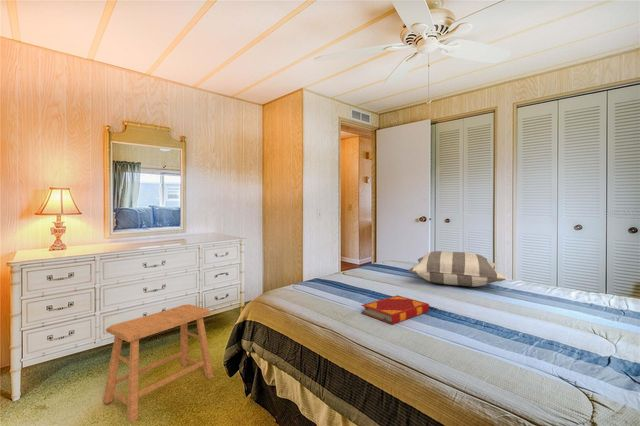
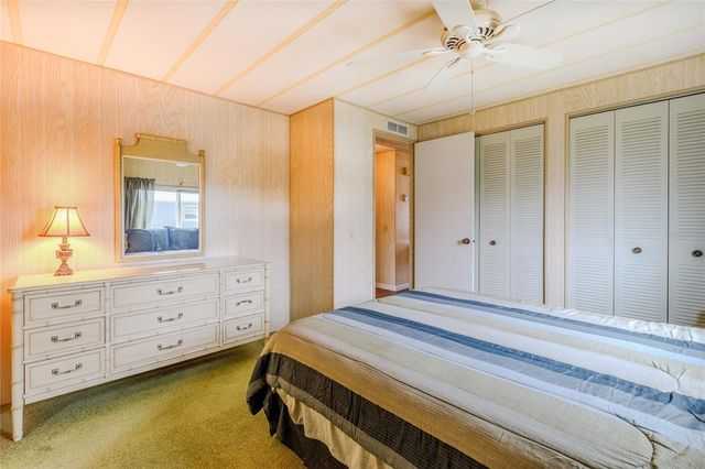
- hardback book (395, 308)
- stool (163, 359)
- pillow (454, 267)
